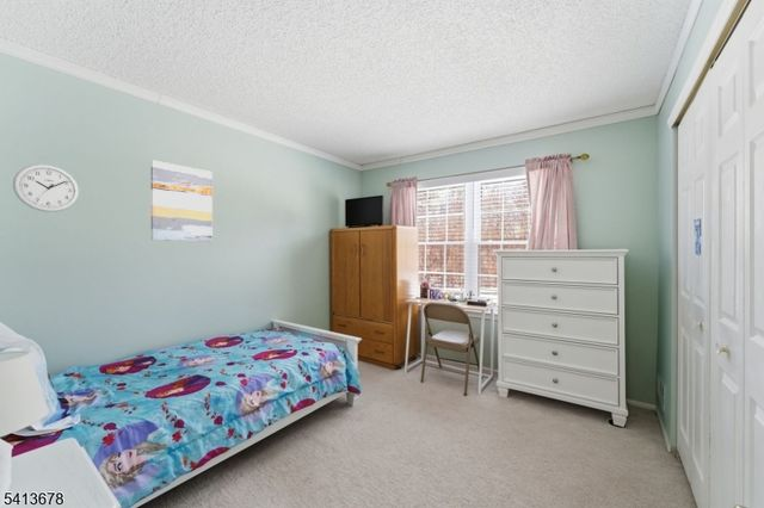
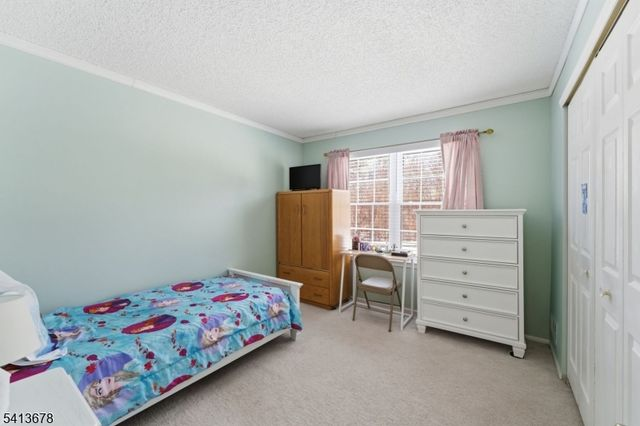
- wall art (183, 203)
- wall clock (48, 187)
